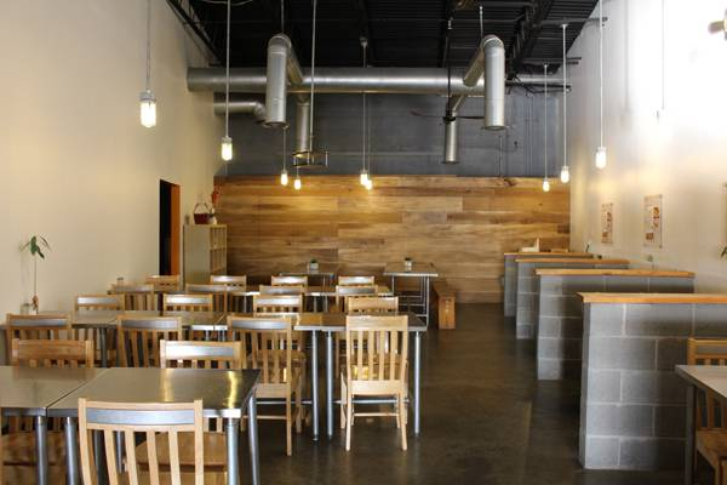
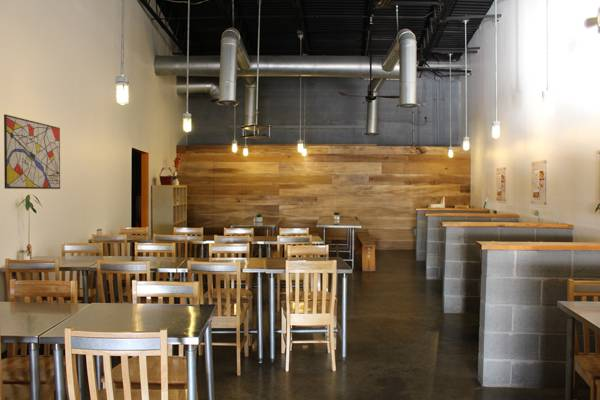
+ wall art (34, 155)
